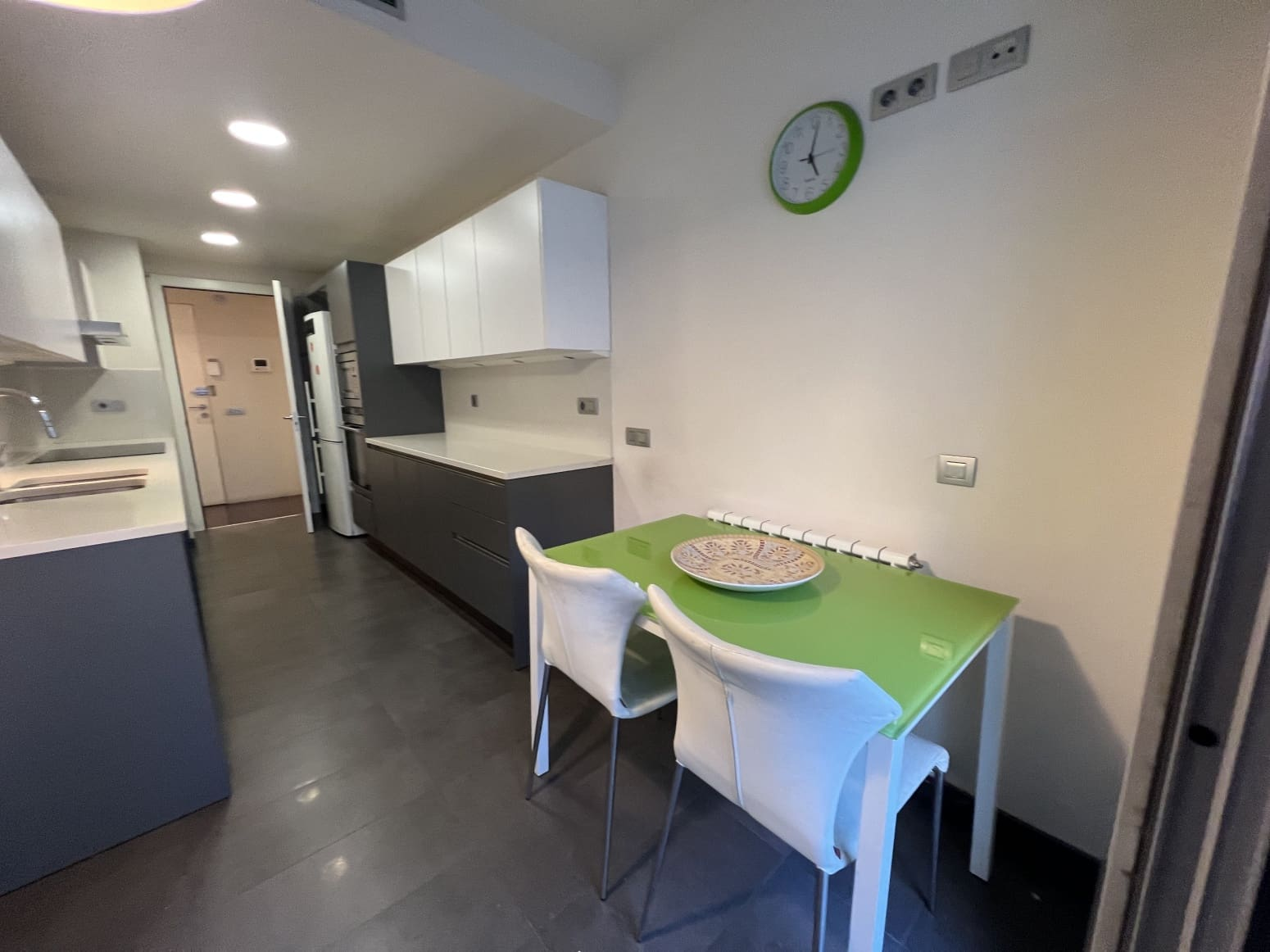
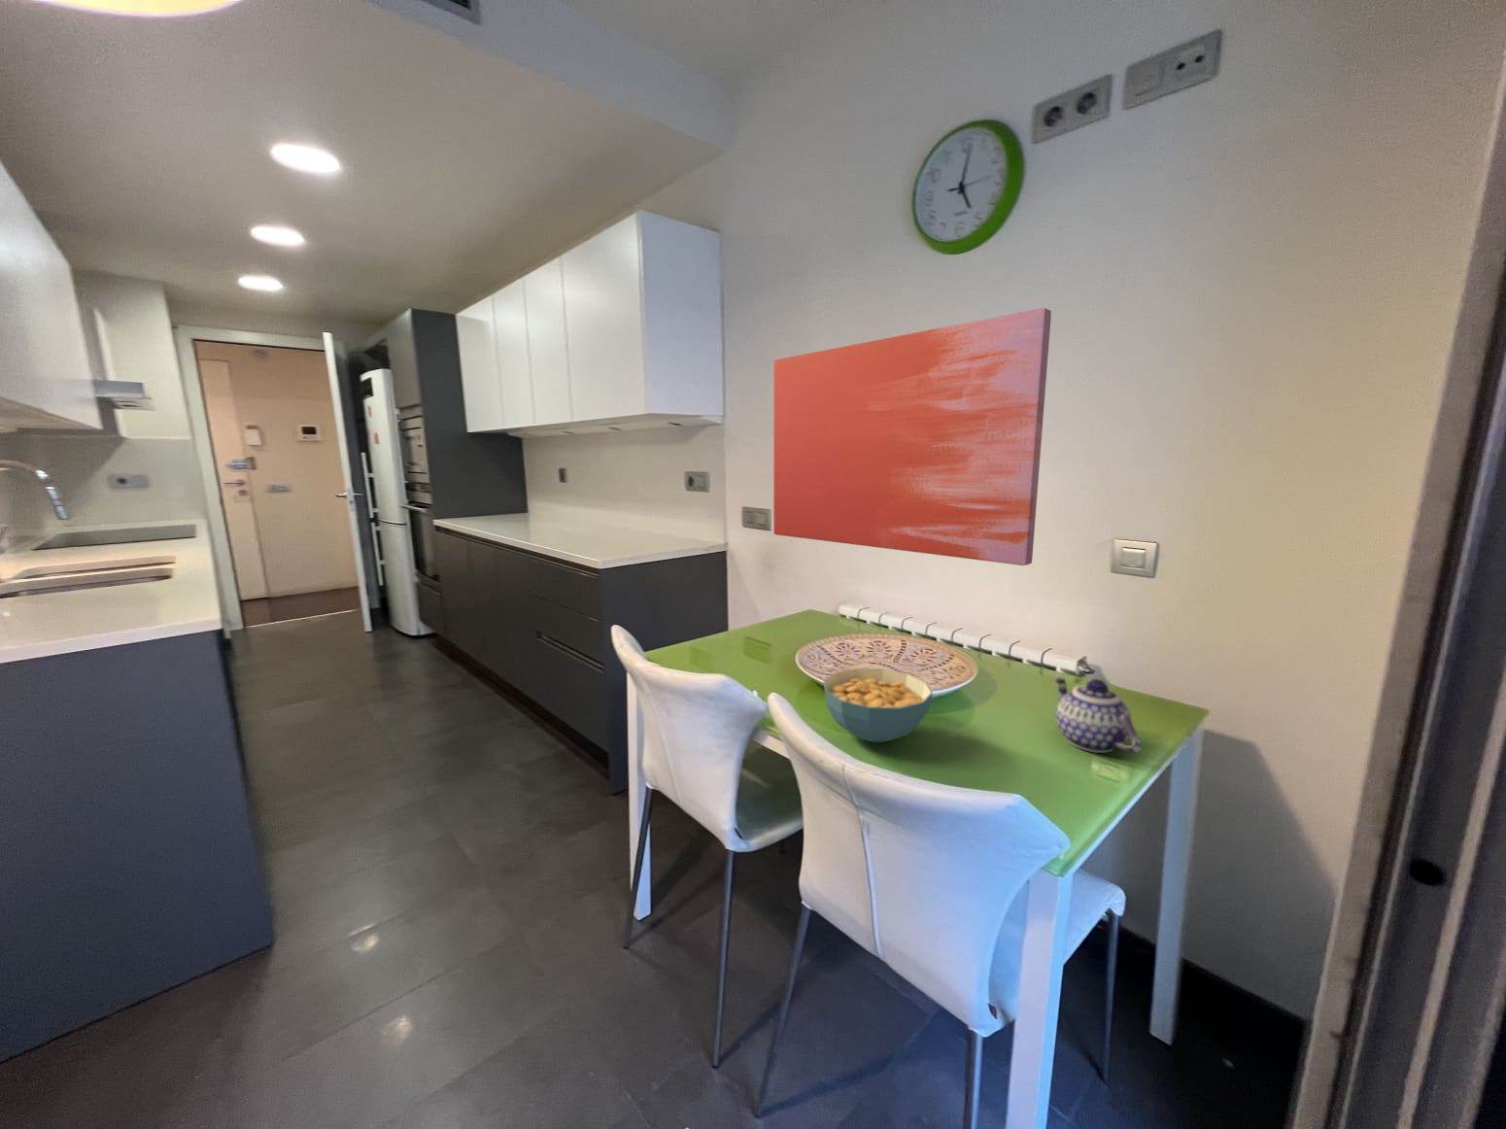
+ wall art (882, 446)
+ cereal bowl (875, 710)
+ teapot (1092, 712)
